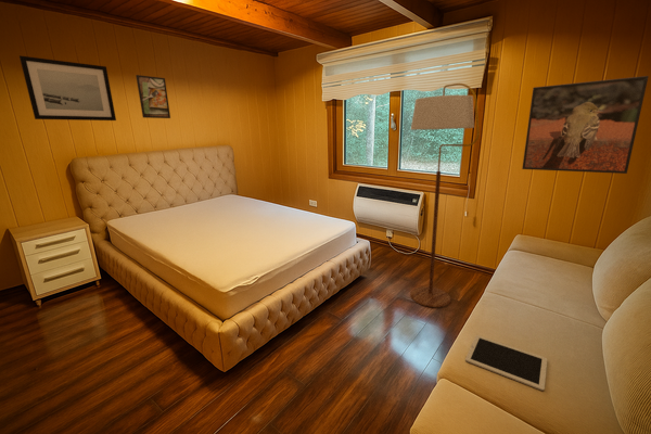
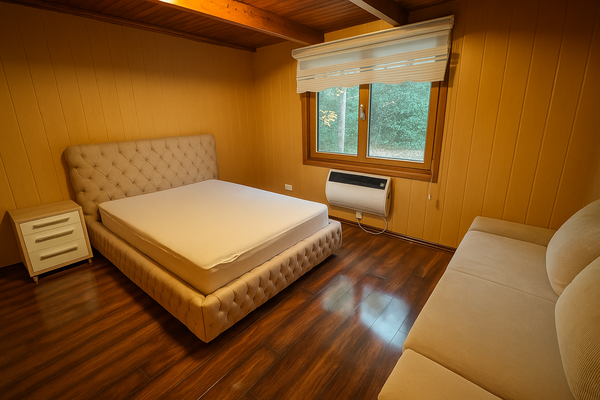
- floor lamp (438, 199)
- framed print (577, 128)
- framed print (153, 98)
- wall art (72, 91)
- tablet (506, 359)
